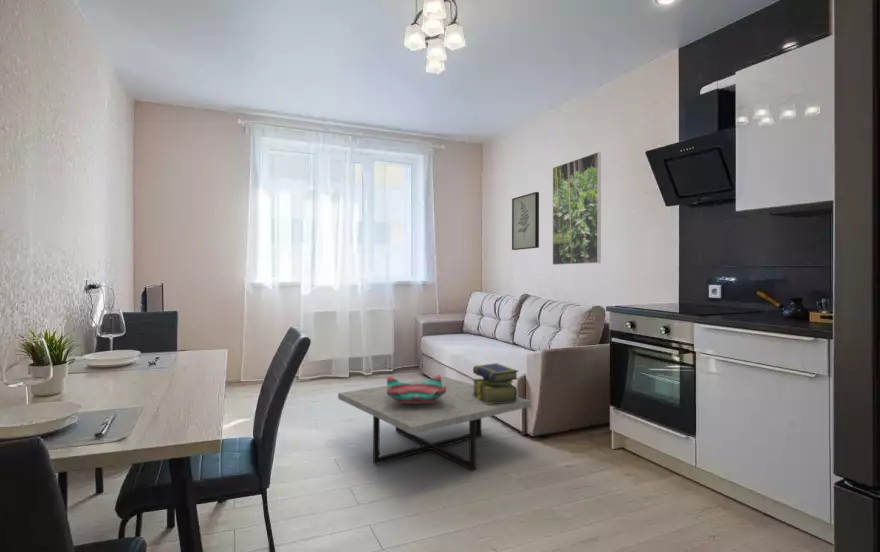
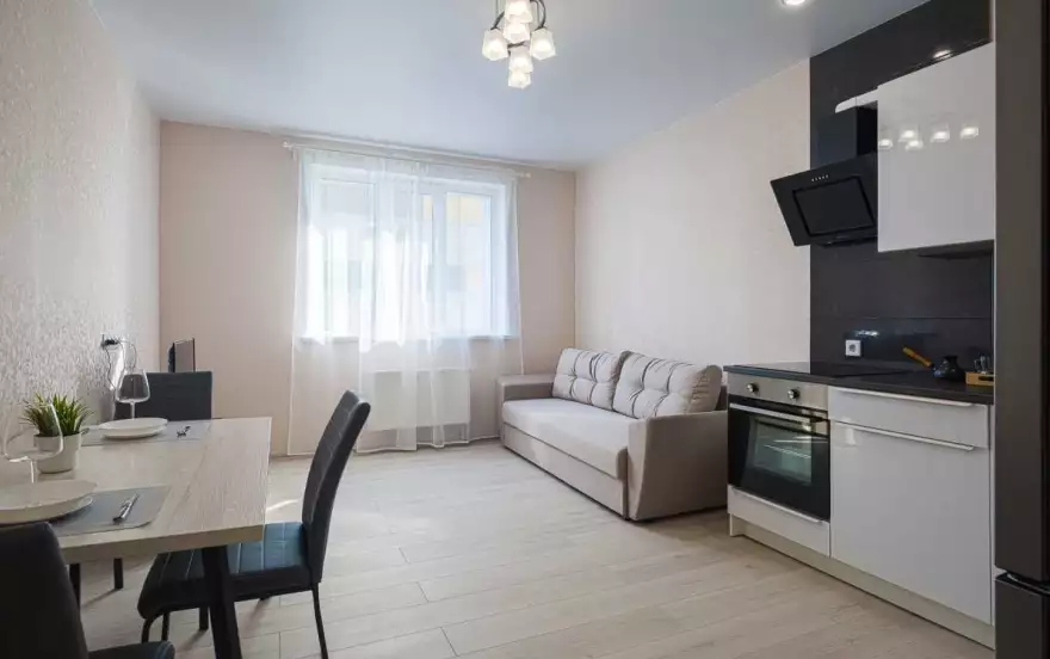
- wall art (524, 222)
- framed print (575, 212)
- stack of books (495, 382)
- coffee table (431, 422)
- decorative bowl (415, 391)
